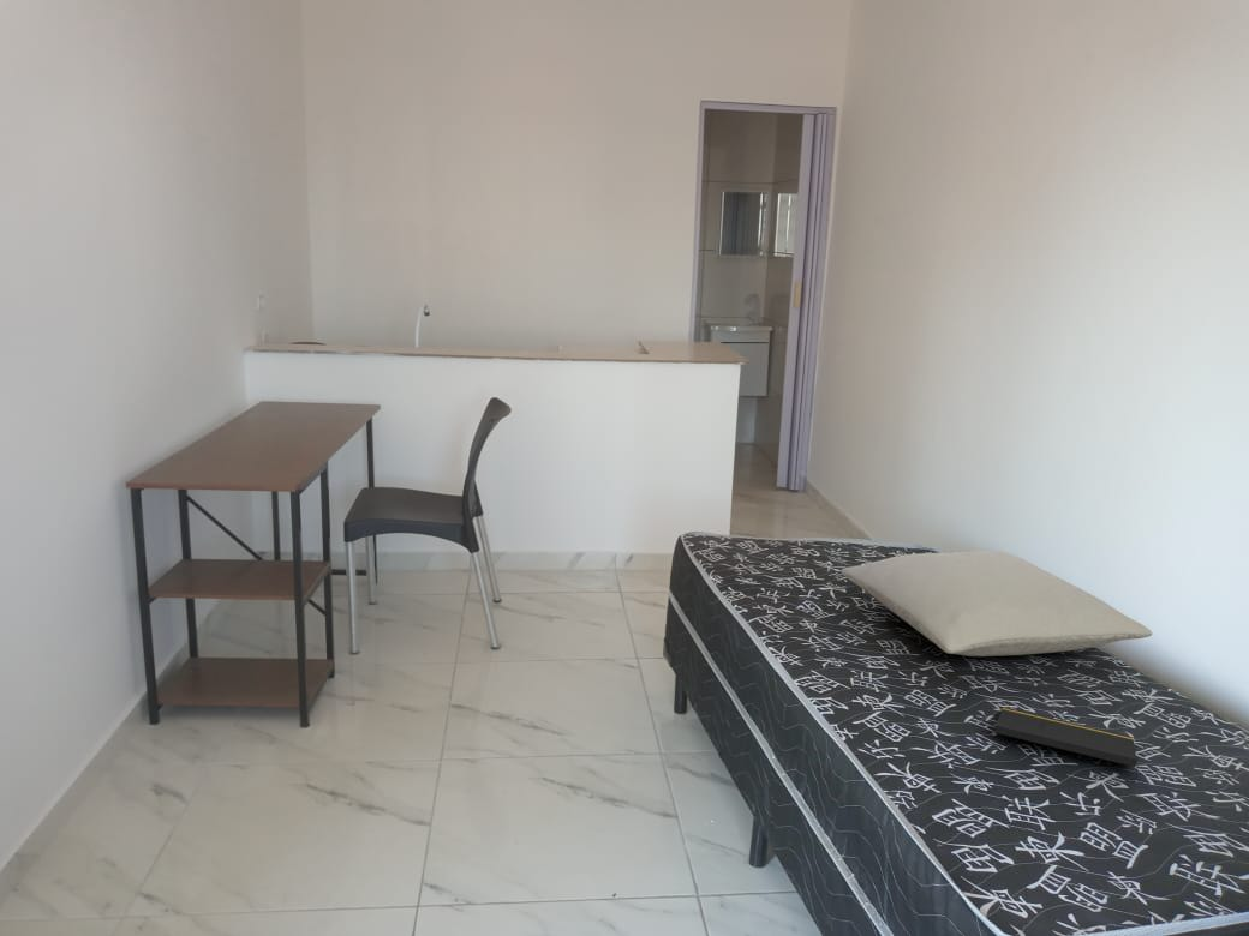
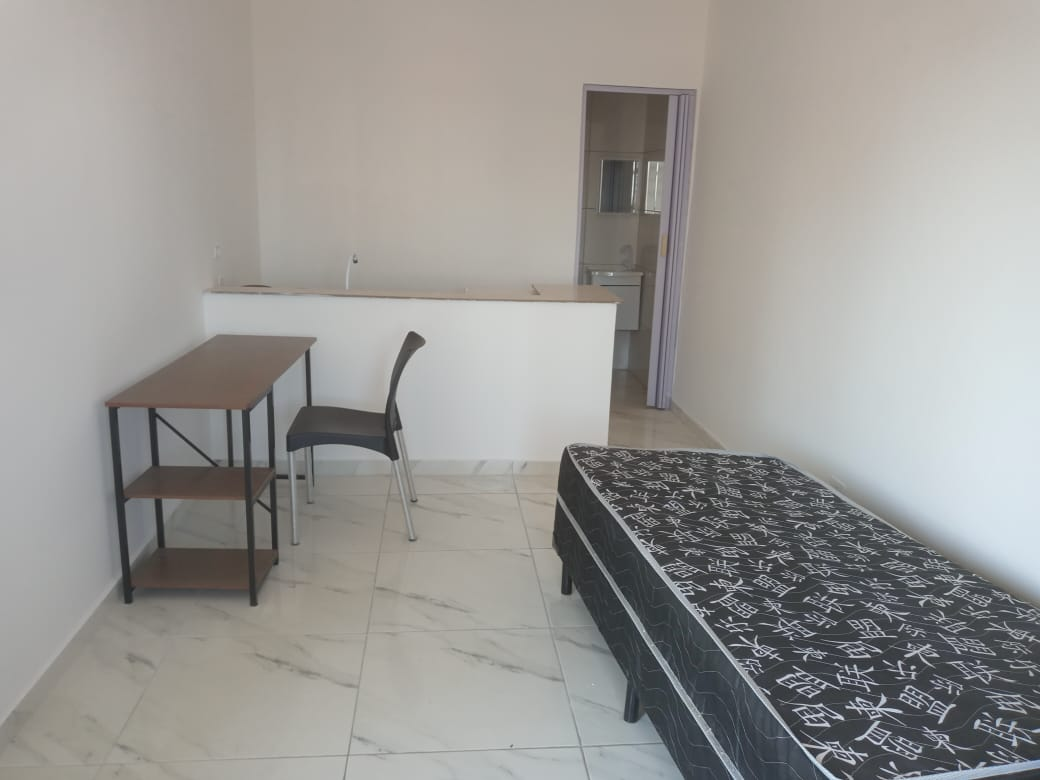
- pillow (984, 600)
- notepad (1064, 734)
